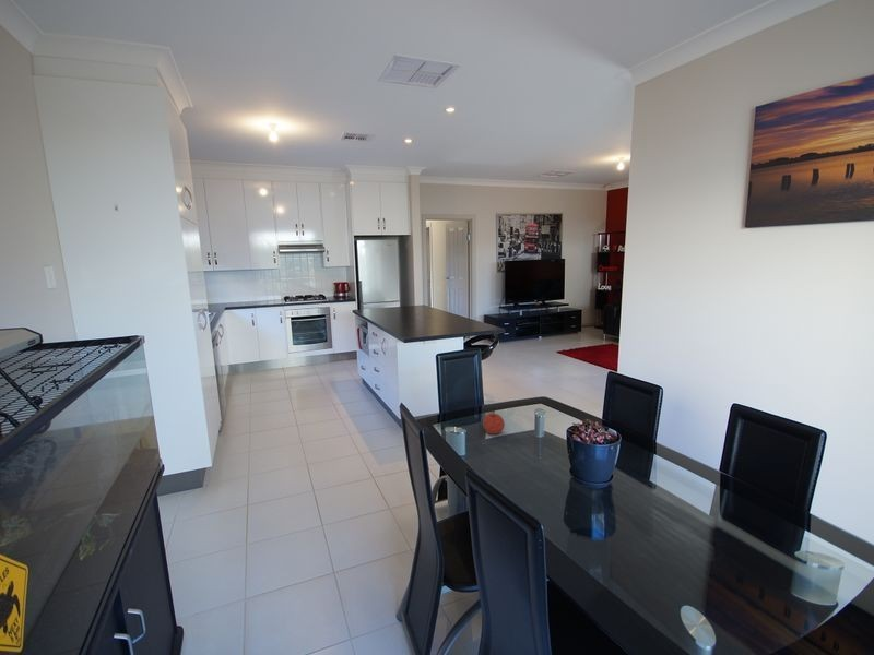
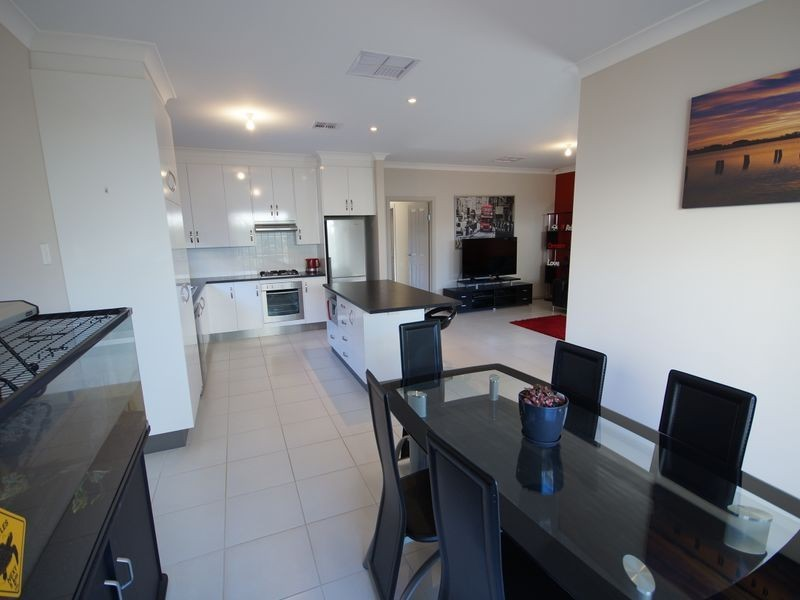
- fruit (493, 421)
